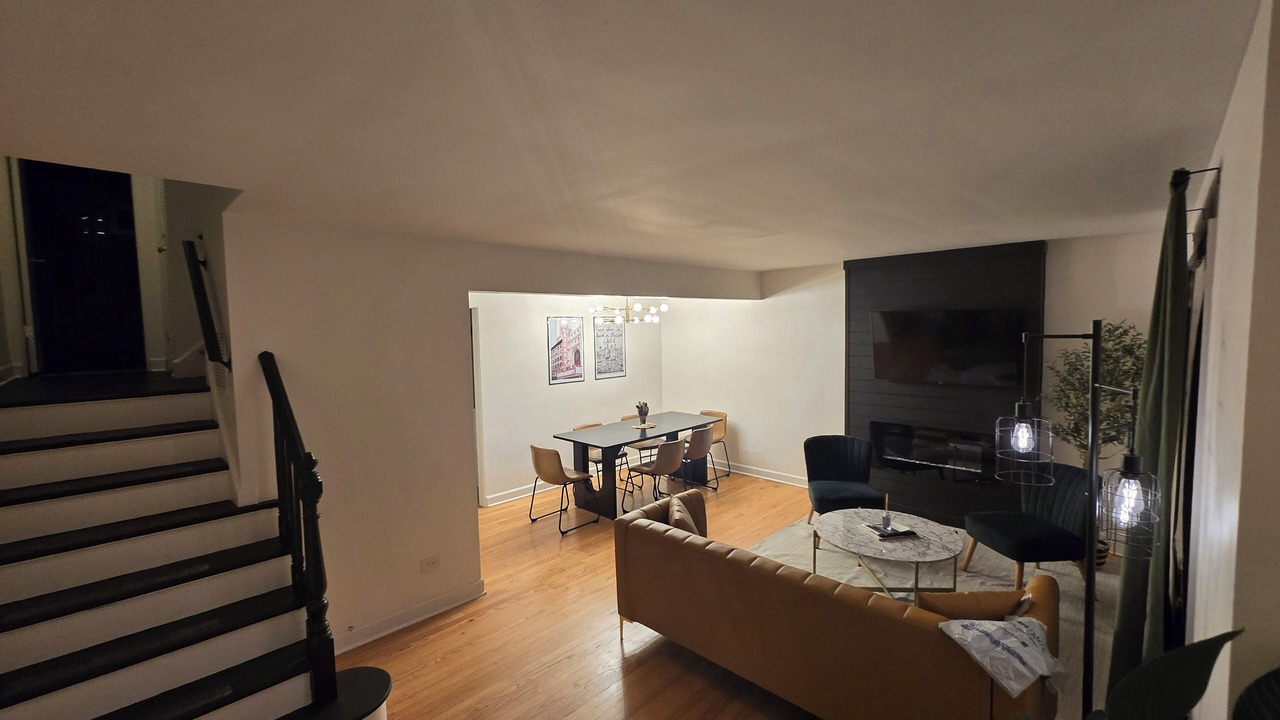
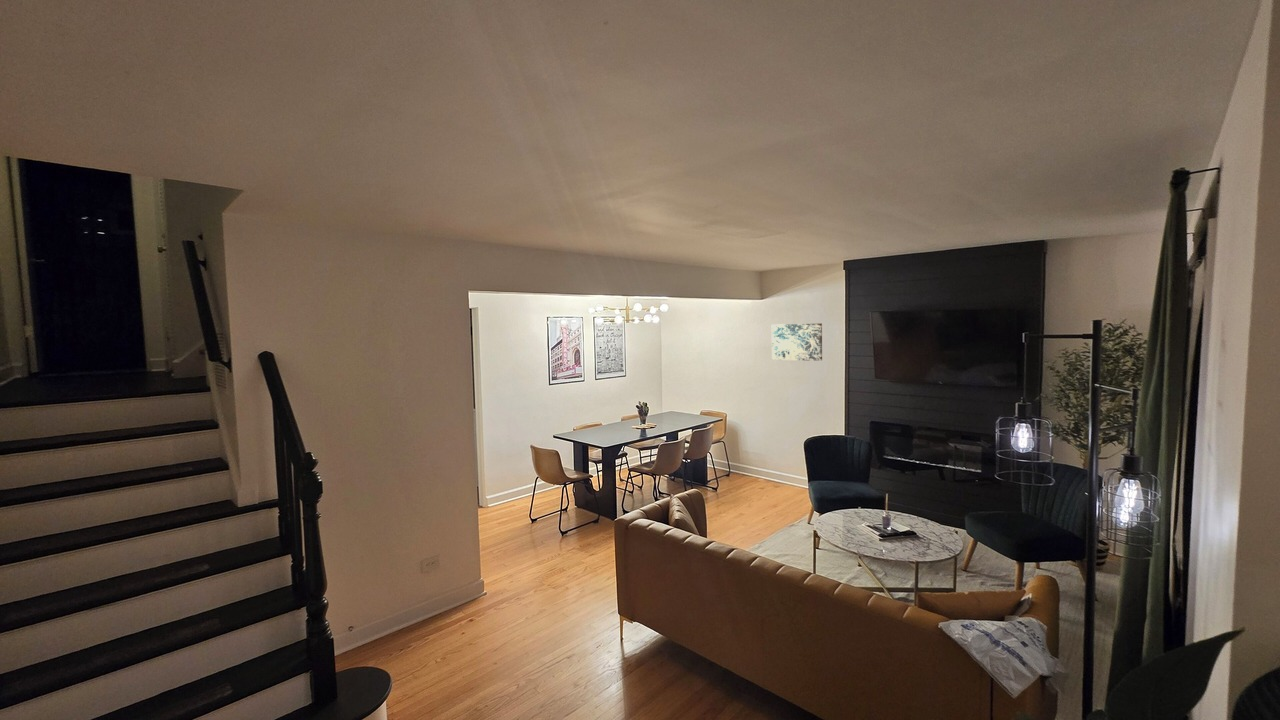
+ wall art (796, 342)
